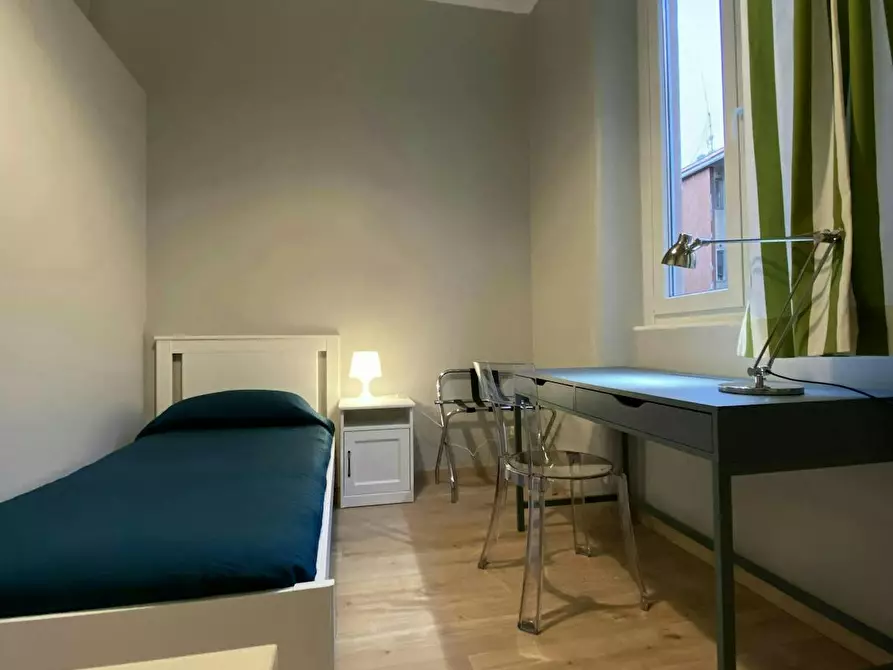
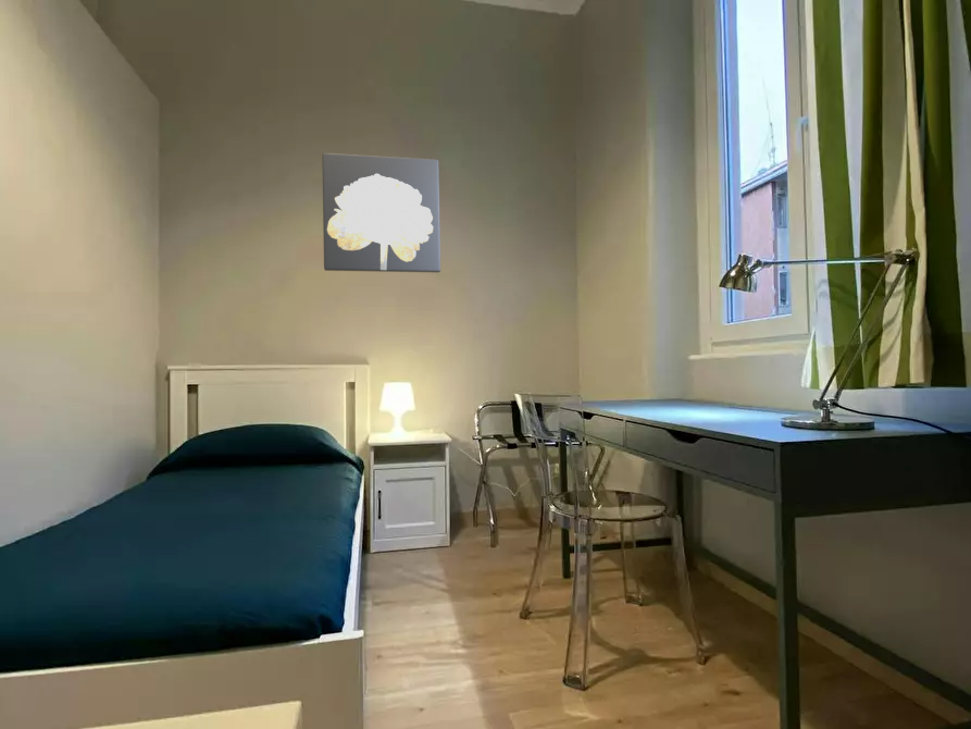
+ wall art (382, 213)
